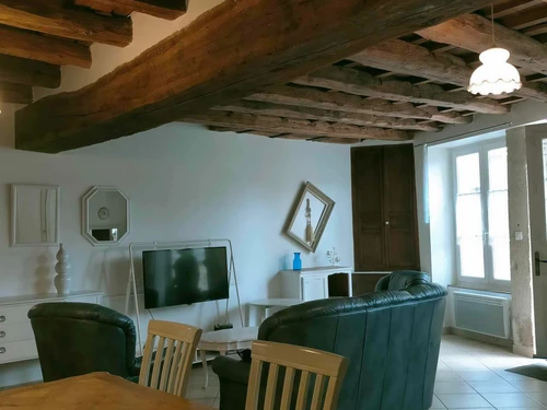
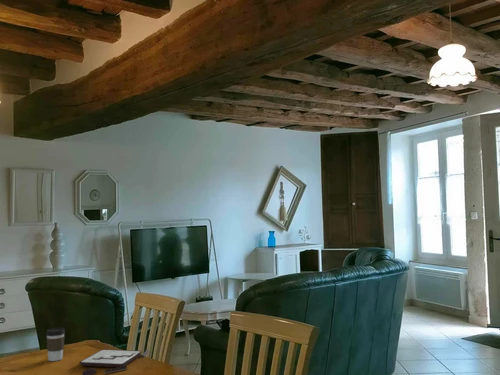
+ board game (108, 359)
+ coffee cup (55, 344)
